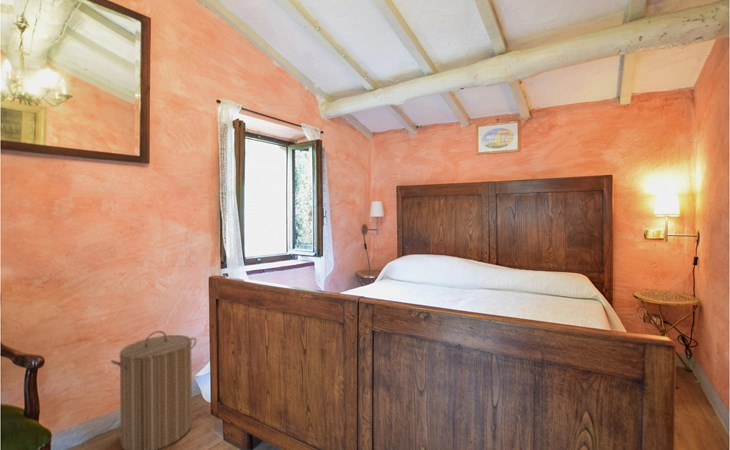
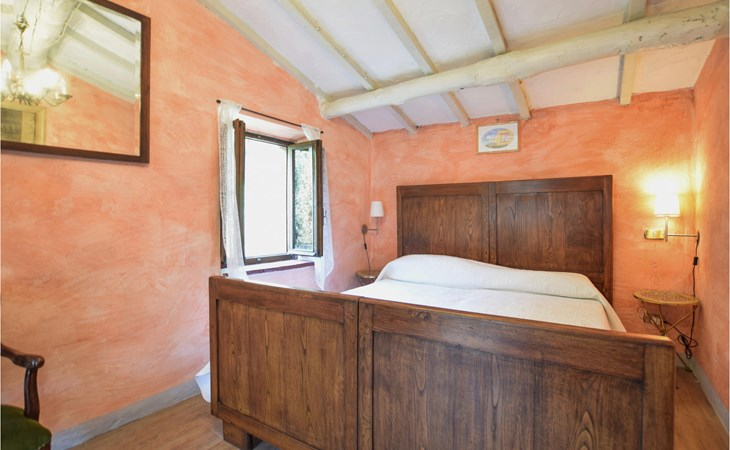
- laundry hamper (157, 381)
